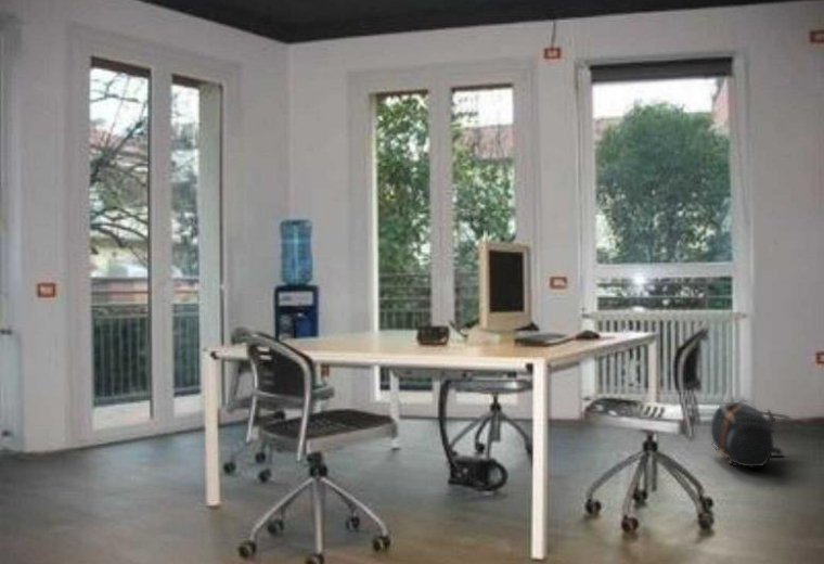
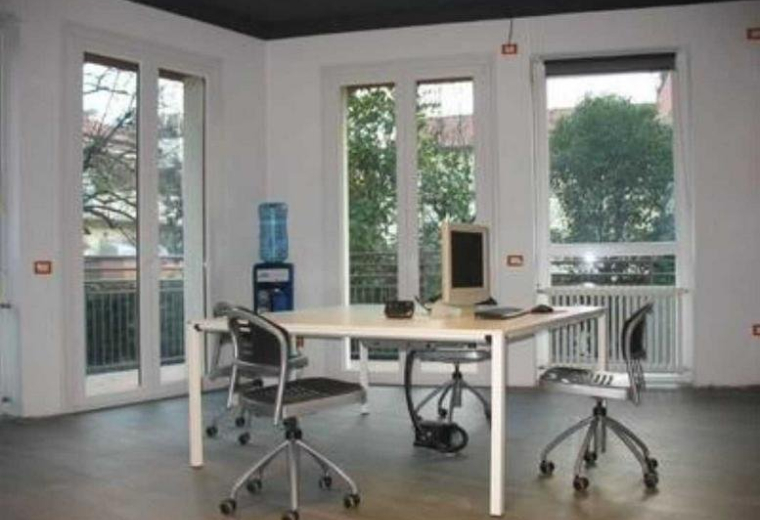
- backpack (756, 434)
